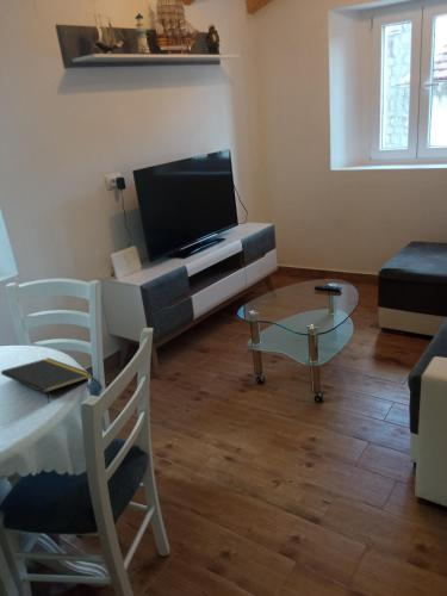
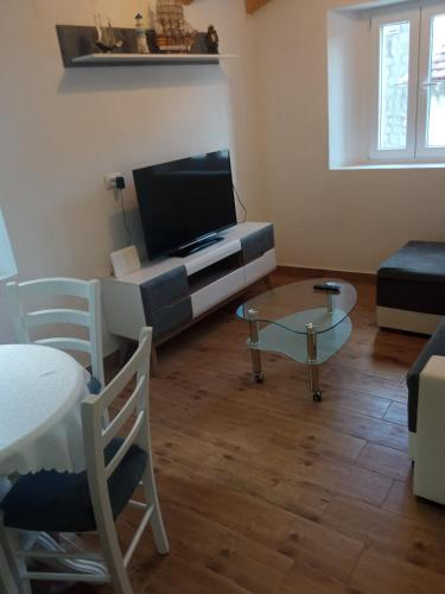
- notepad (46, 373)
